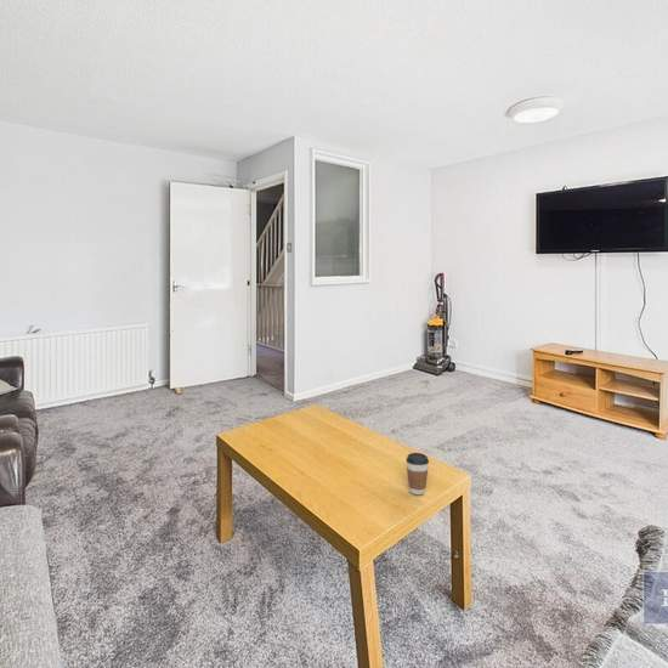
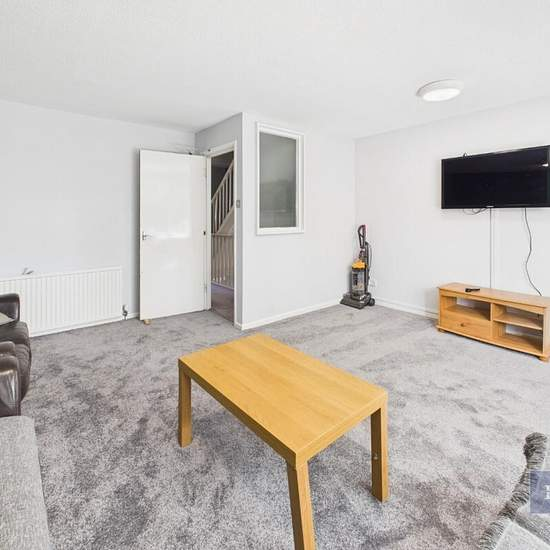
- coffee cup (417, 474)
